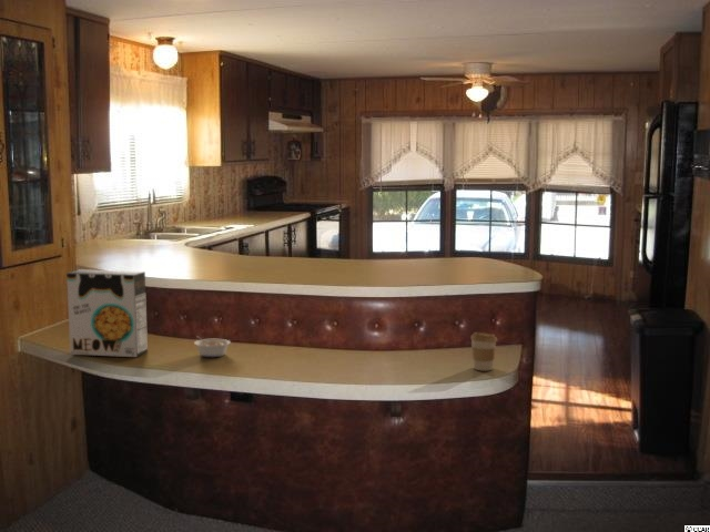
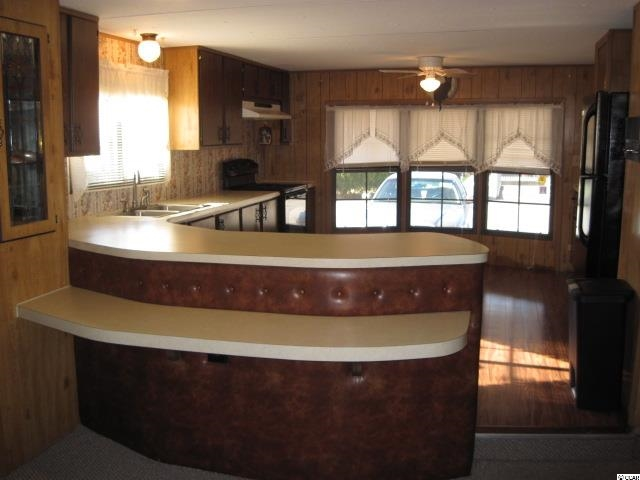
- cereal box (108, 313)
- legume (211, 347)
- coffee cup (483, 350)
